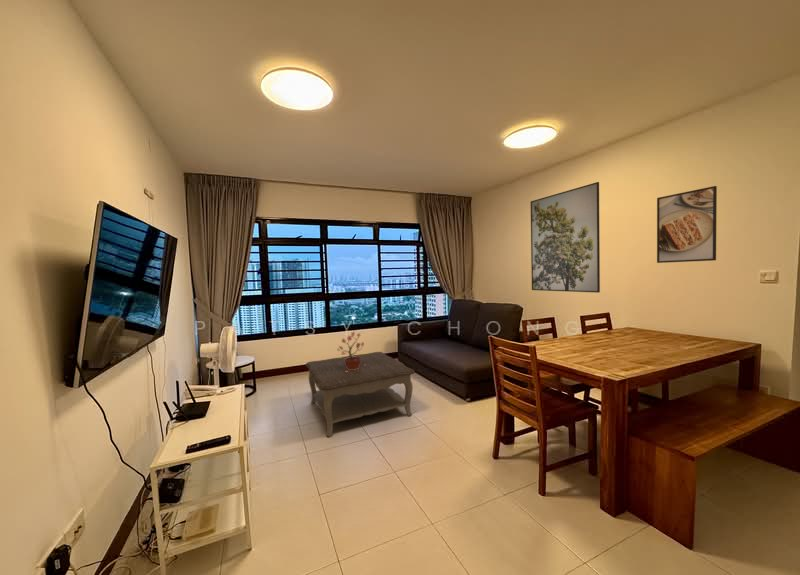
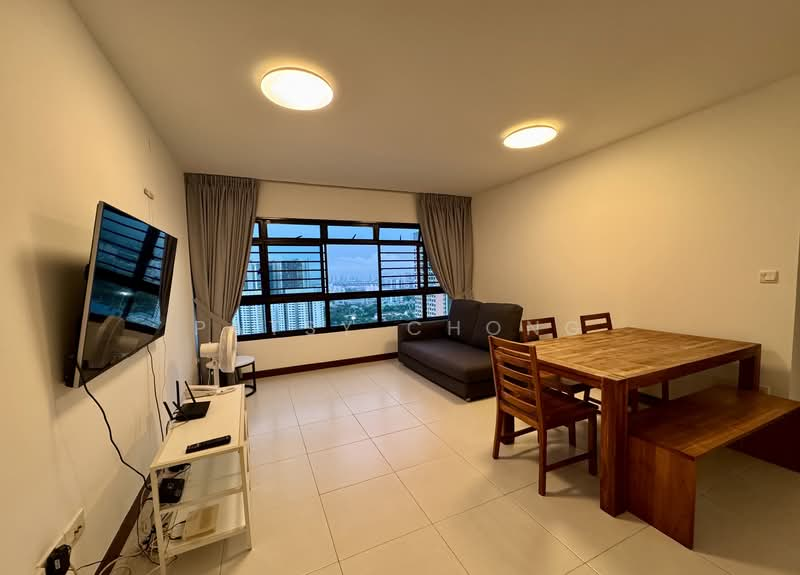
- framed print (684, 227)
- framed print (561, 242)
- potted plant (350, 350)
- coffee table (357, 387)
